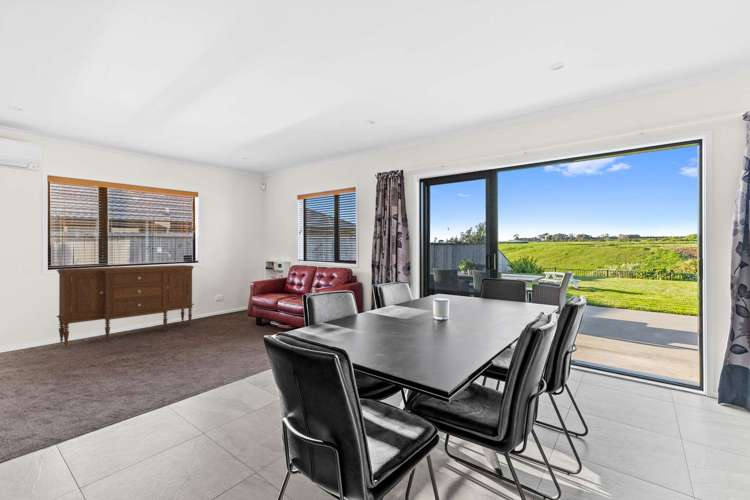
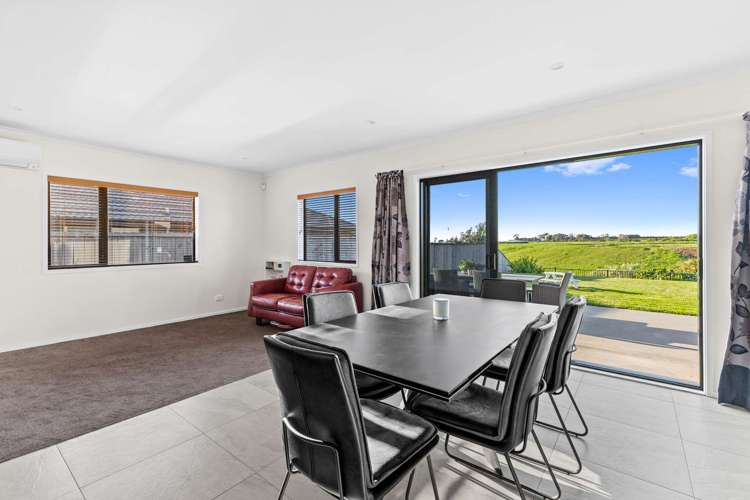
- sideboard (133, 300)
